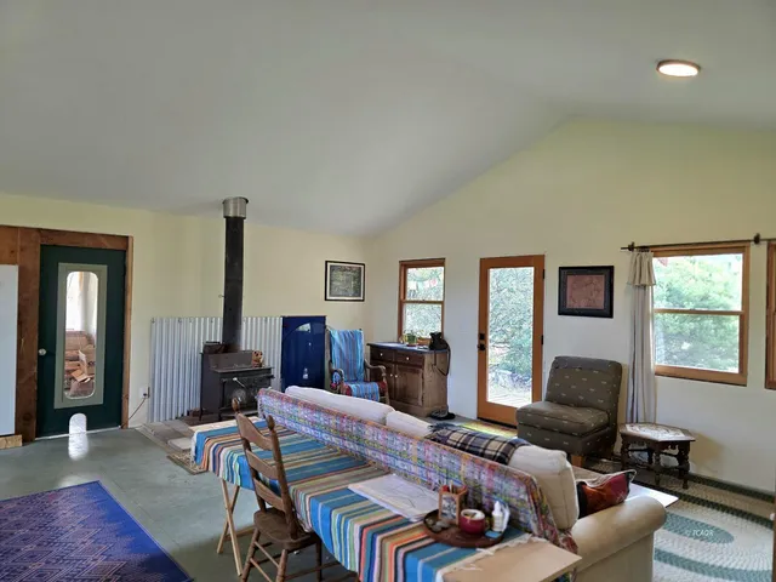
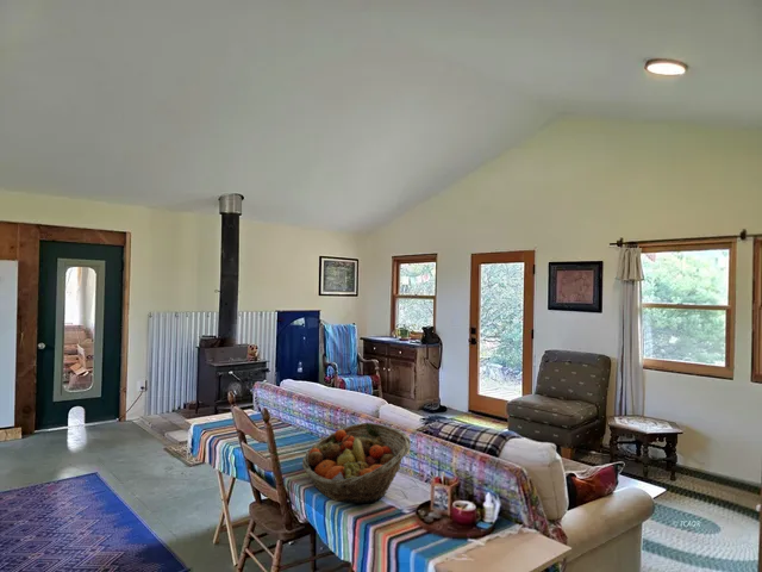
+ fruit basket (355, 459)
